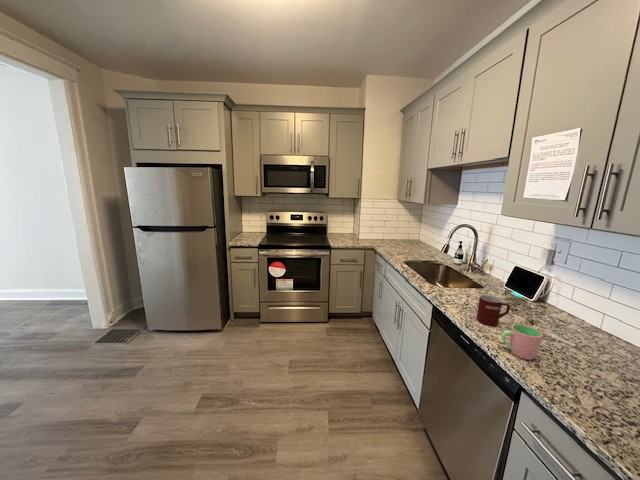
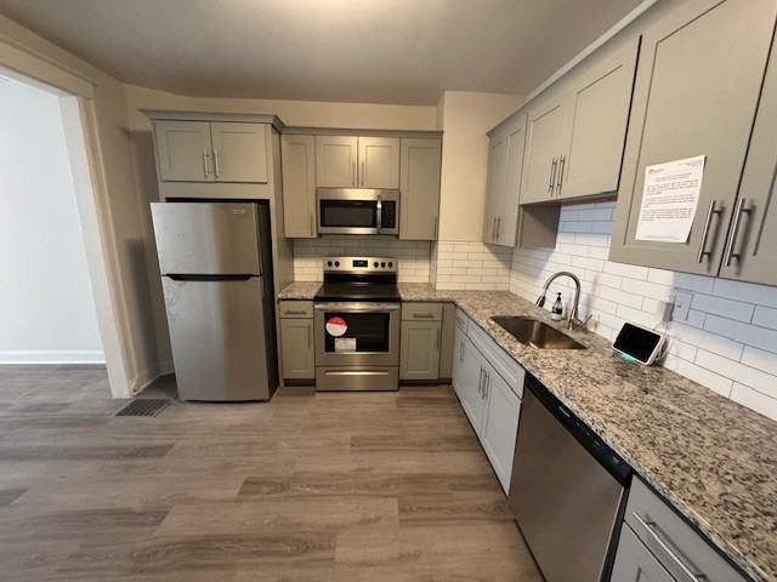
- mug (493, 310)
- cup (519, 341)
